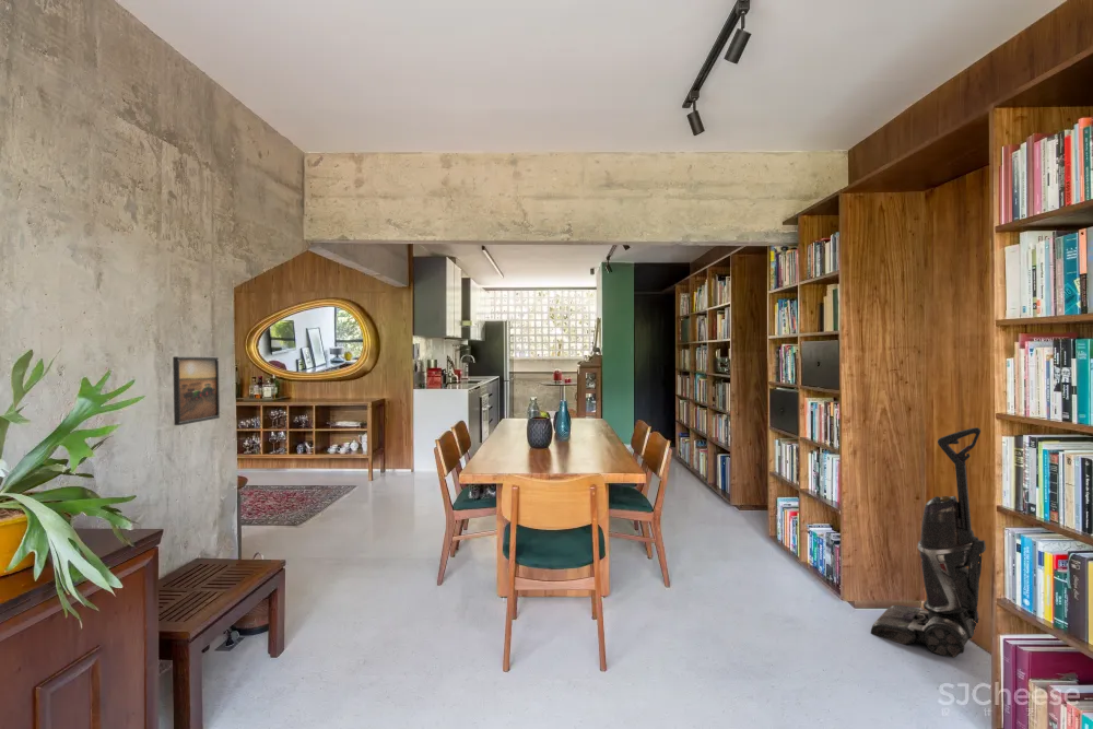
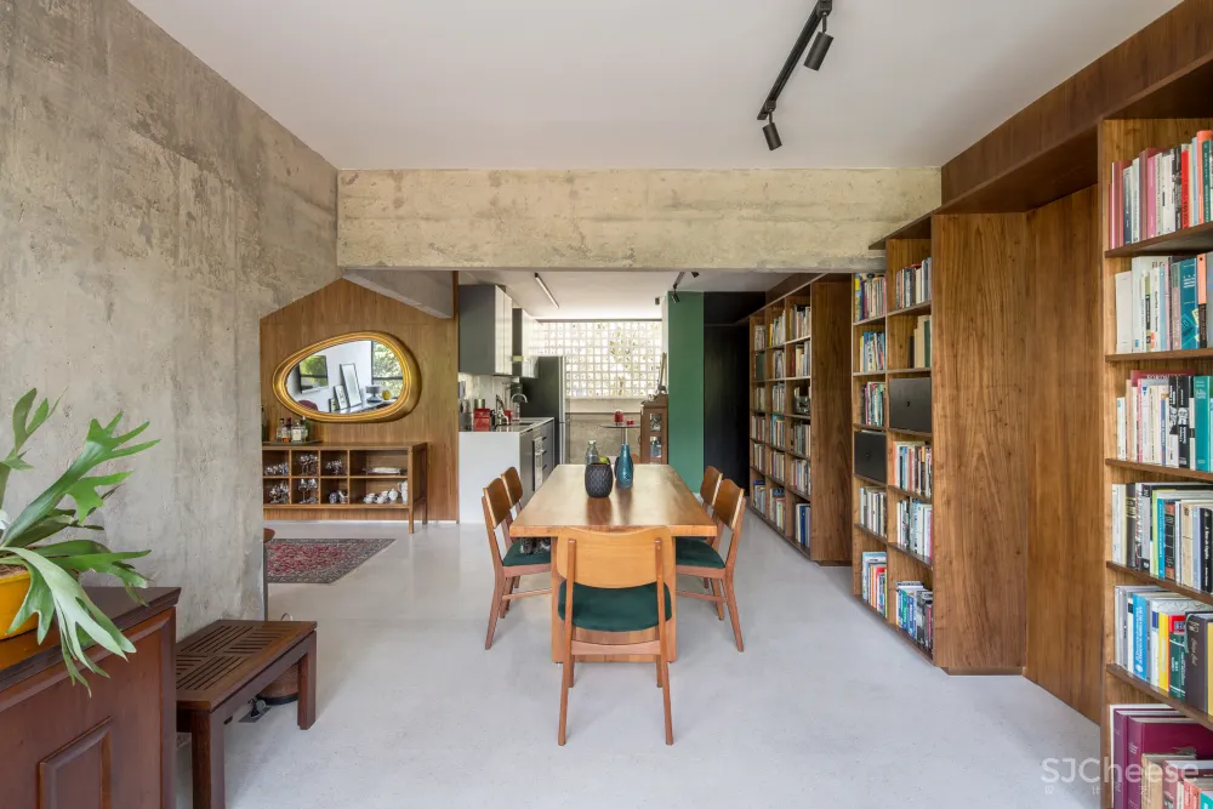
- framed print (197, 389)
- vacuum cleaner (922, 530)
